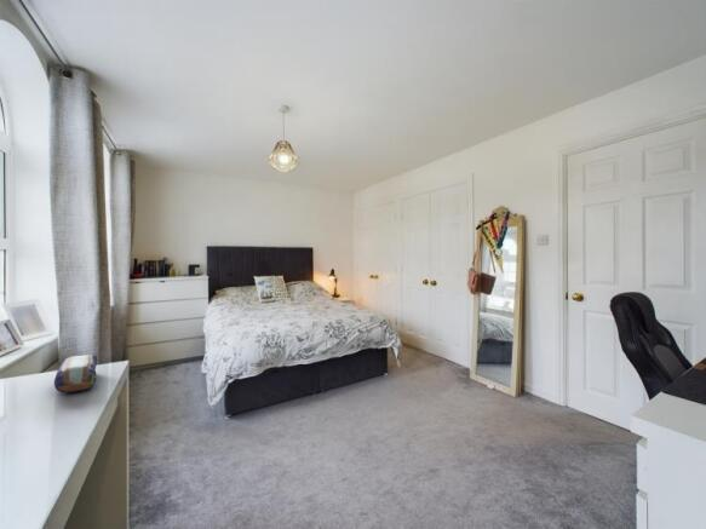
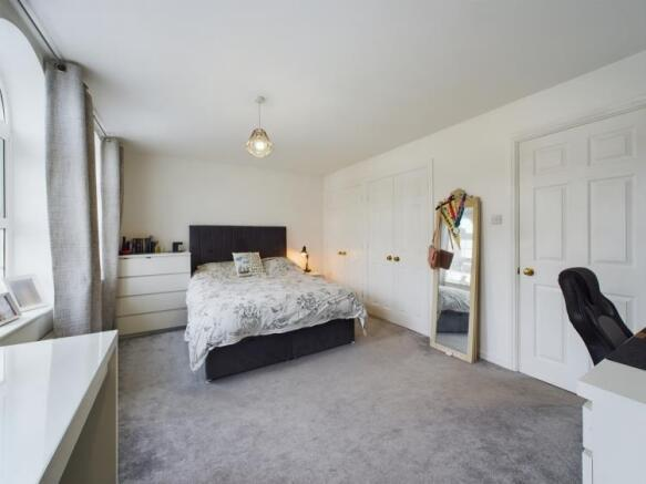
- pencil case (78, 370)
